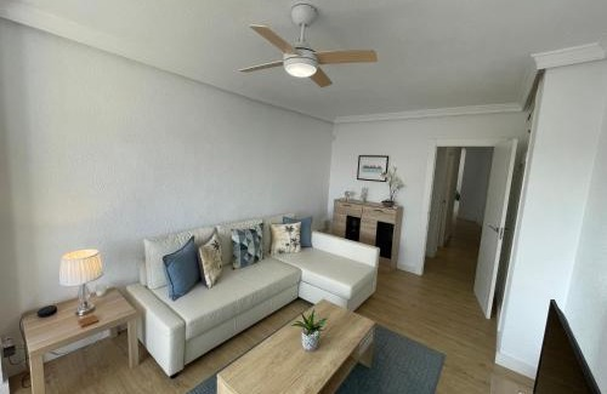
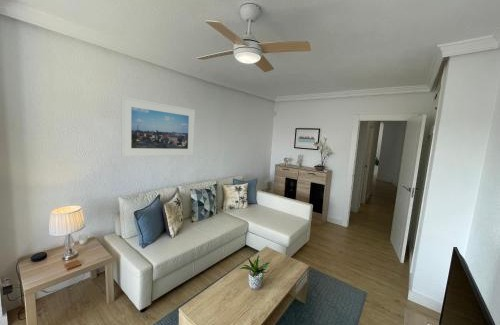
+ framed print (162, 130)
